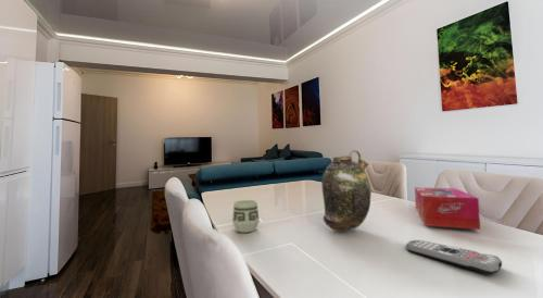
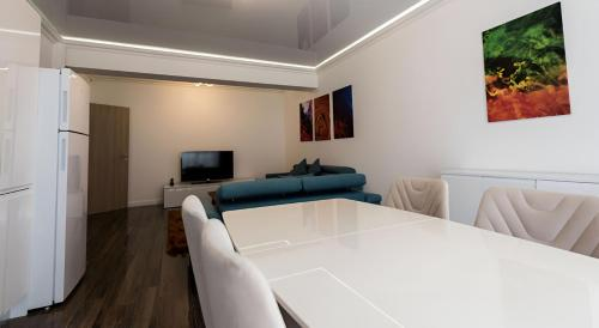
- remote control (449, 253)
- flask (346, 189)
- cup (245, 215)
- tissue box (441, 204)
